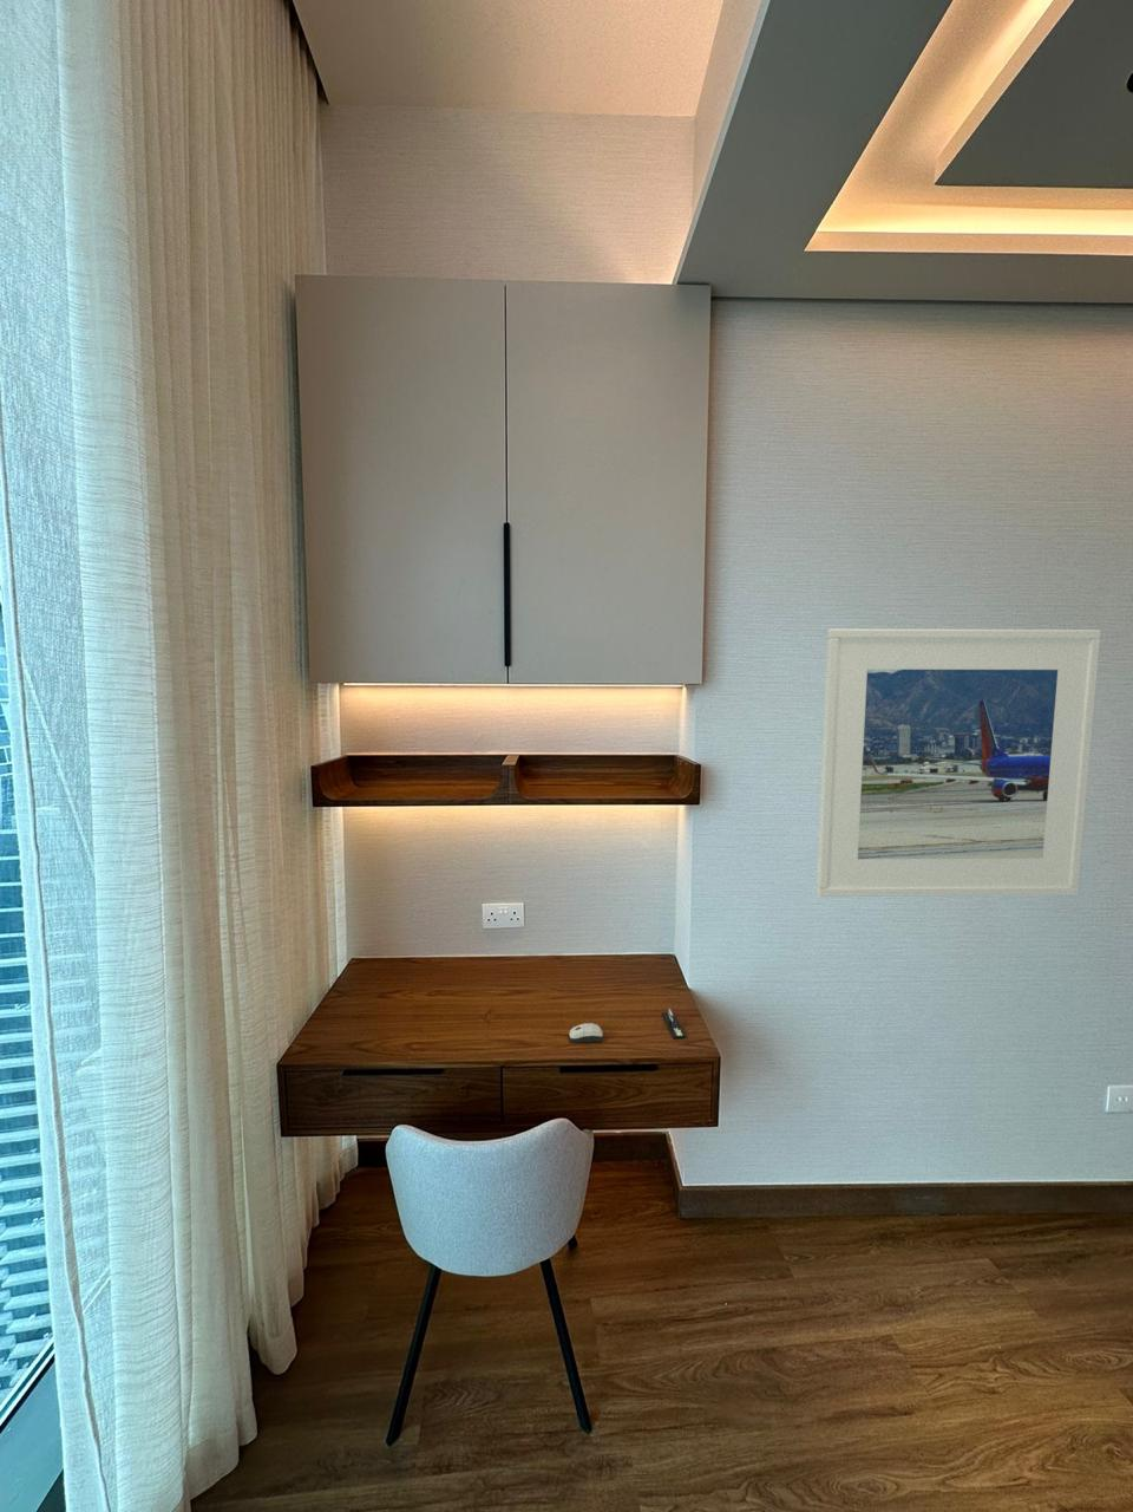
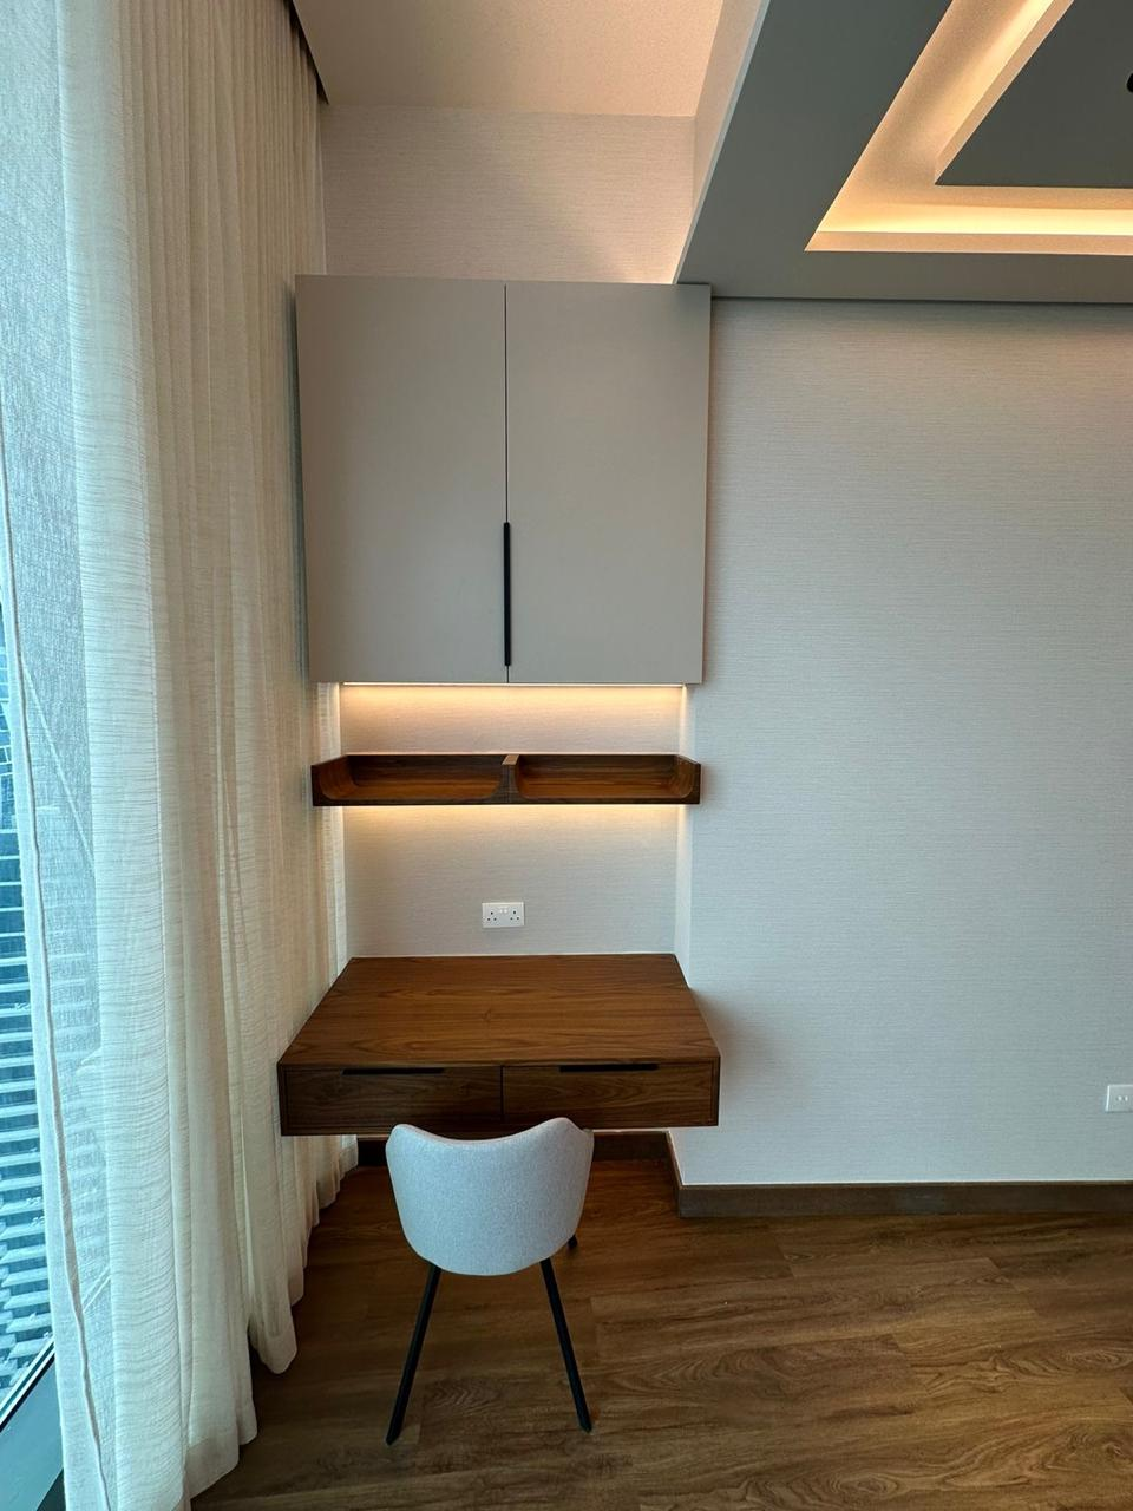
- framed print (954, 764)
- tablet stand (672, 1018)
- computer mouse (586, 1031)
